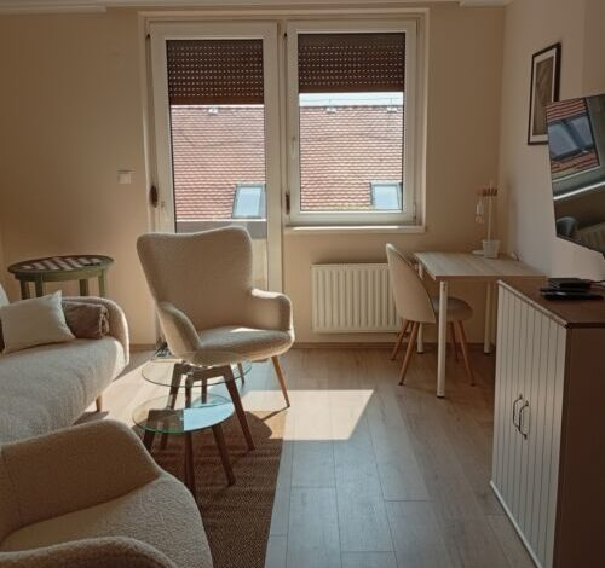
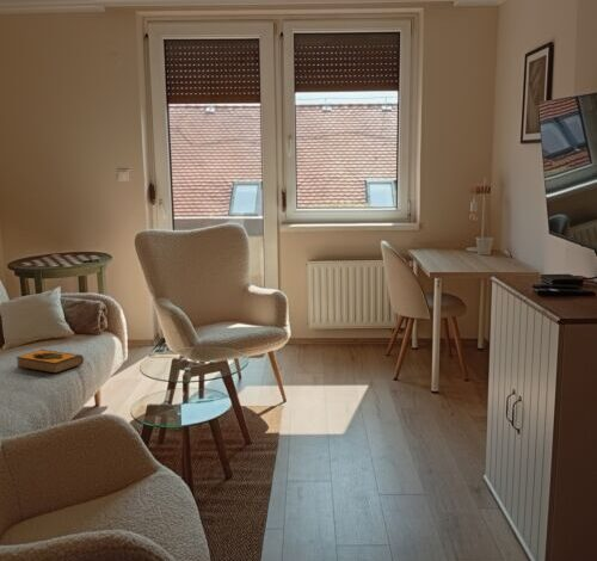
+ hardback book (50, 360)
